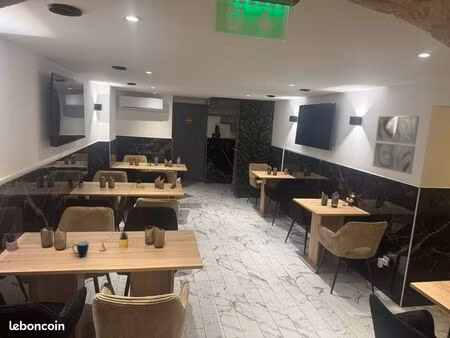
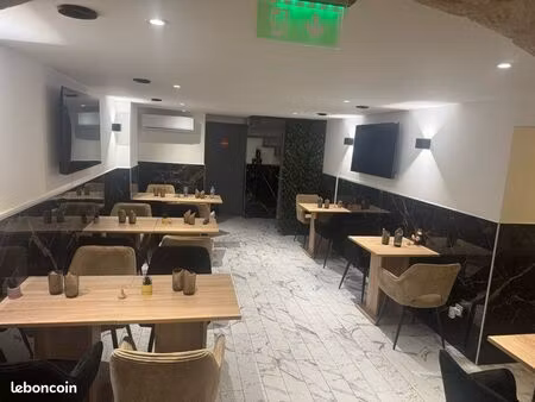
- wall art (393, 142)
- mug (80, 249)
